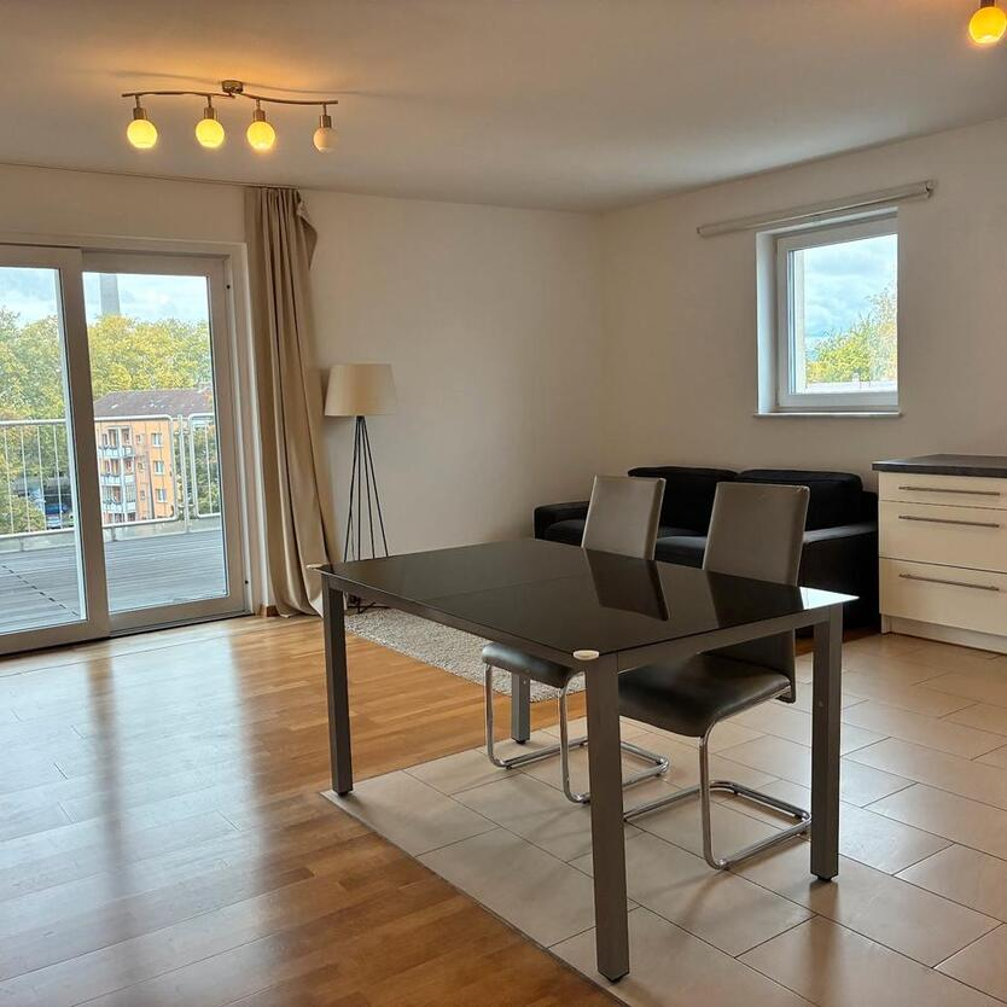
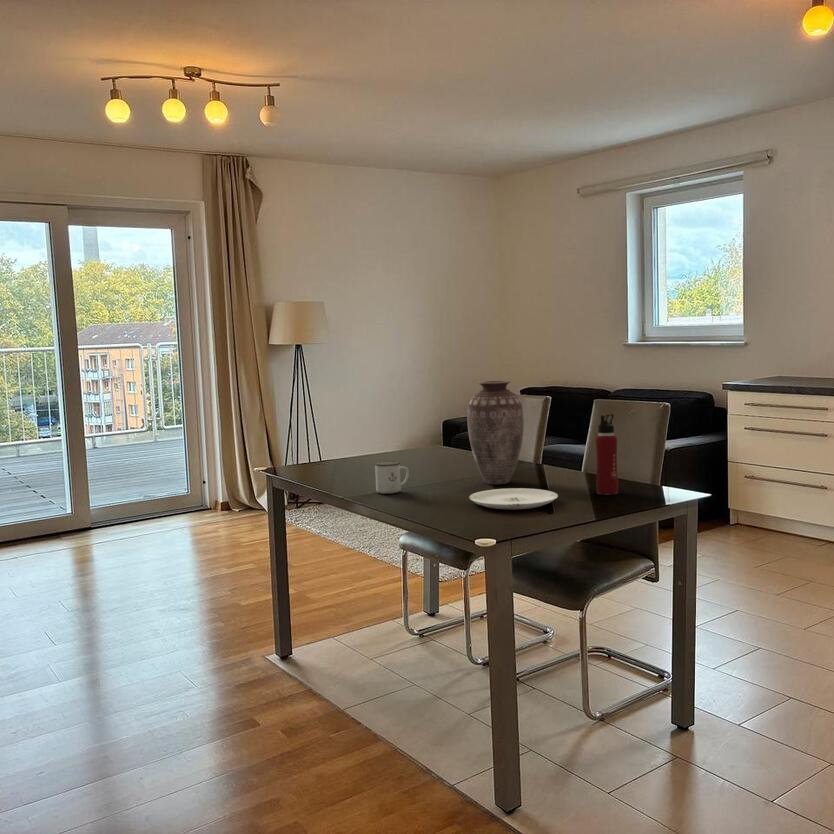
+ plate (513, 499)
+ vase (495, 432)
+ water bottle (606, 453)
+ mug (392, 476)
